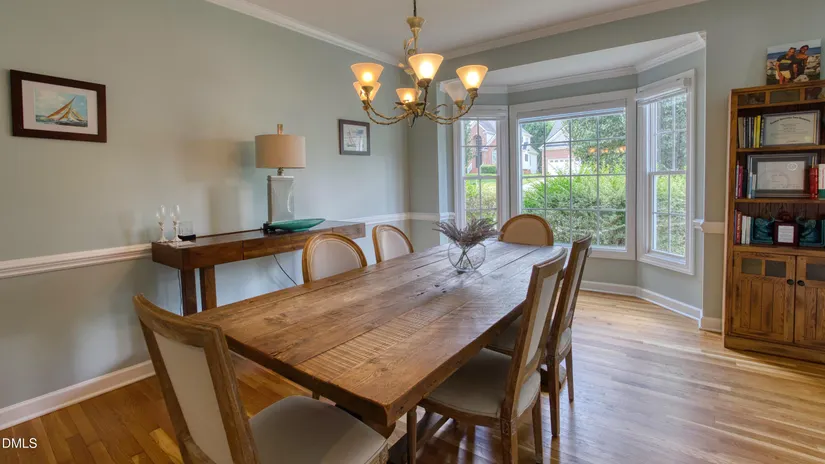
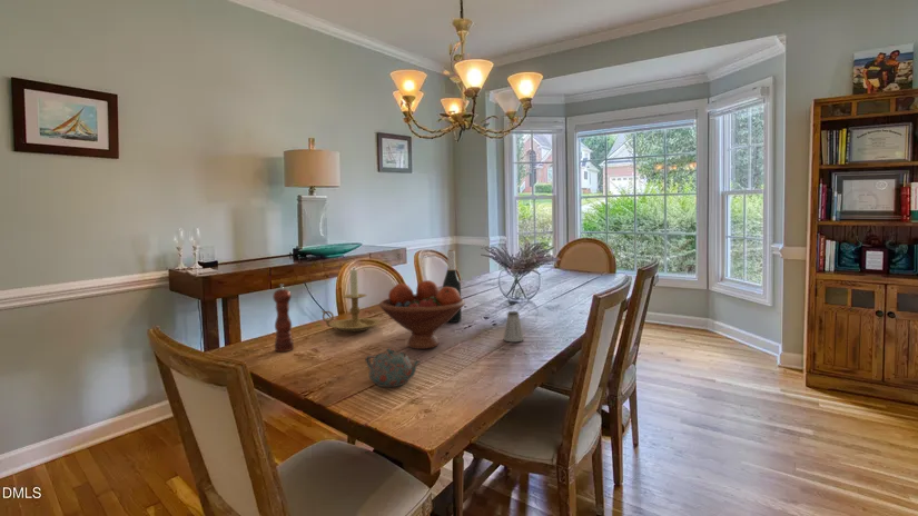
+ pepper mill (283, 317)
+ candle holder (354, 298)
+ fruit bowl (422, 315)
+ saltshaker (513, 326)
+ wine bottle (451, 285)
+ teapot (393, 366)
